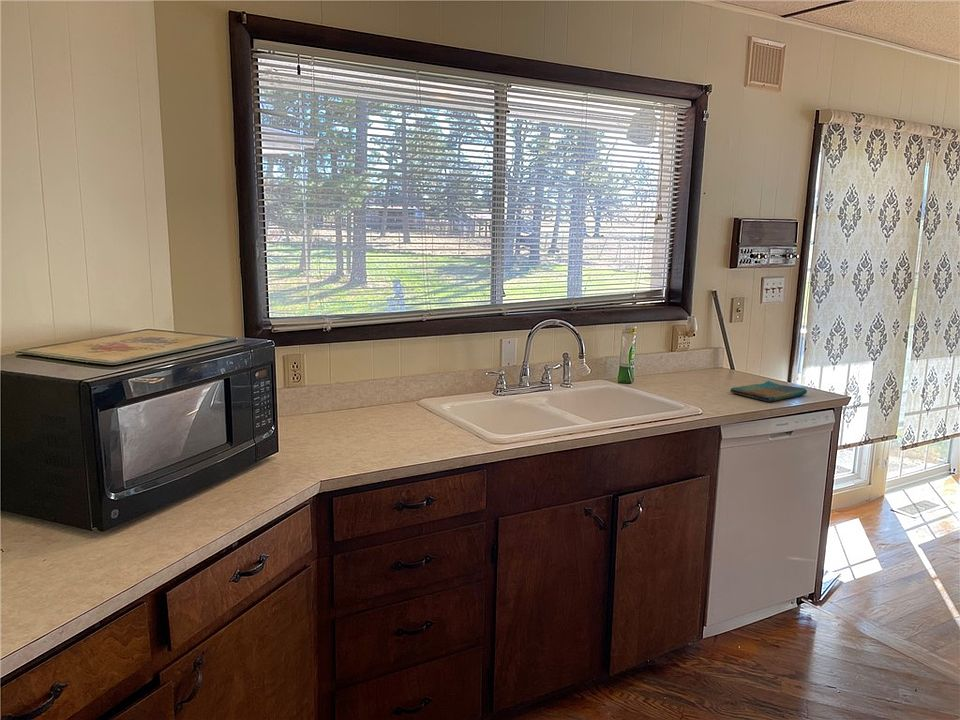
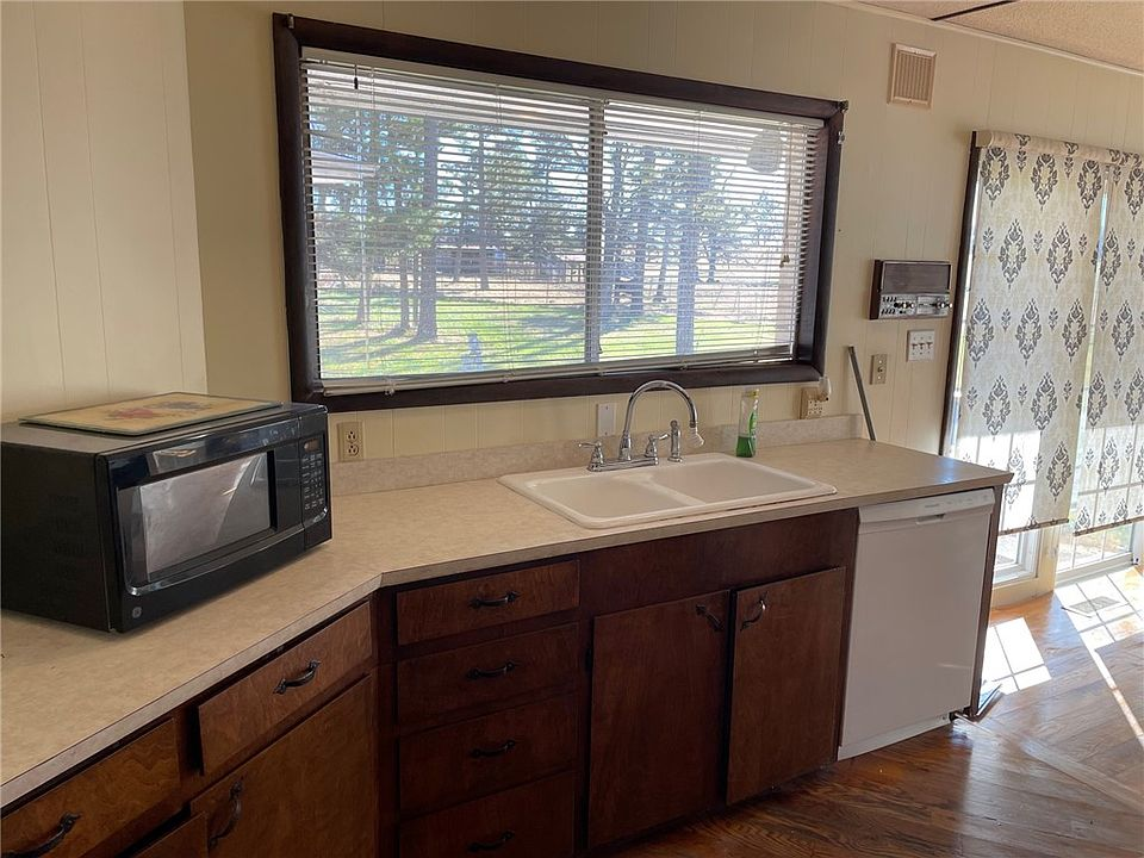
- dish towel (768, 390)
